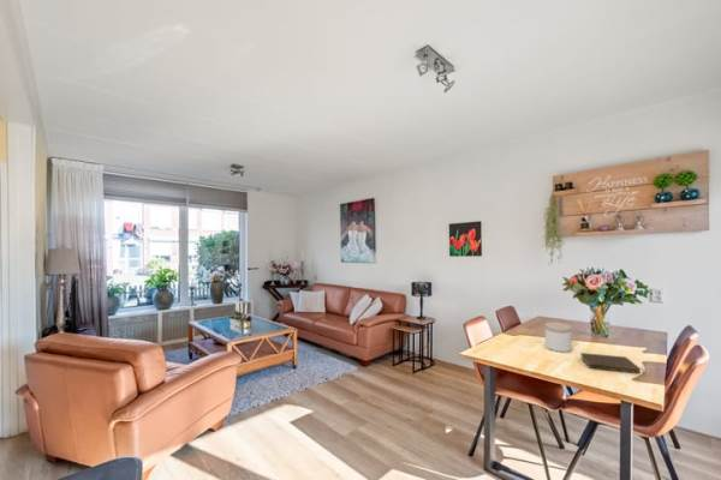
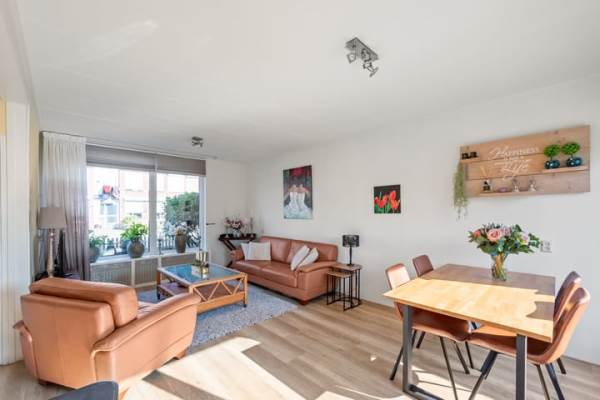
- hardcover book (610, 364)
- jar (558, 336)
